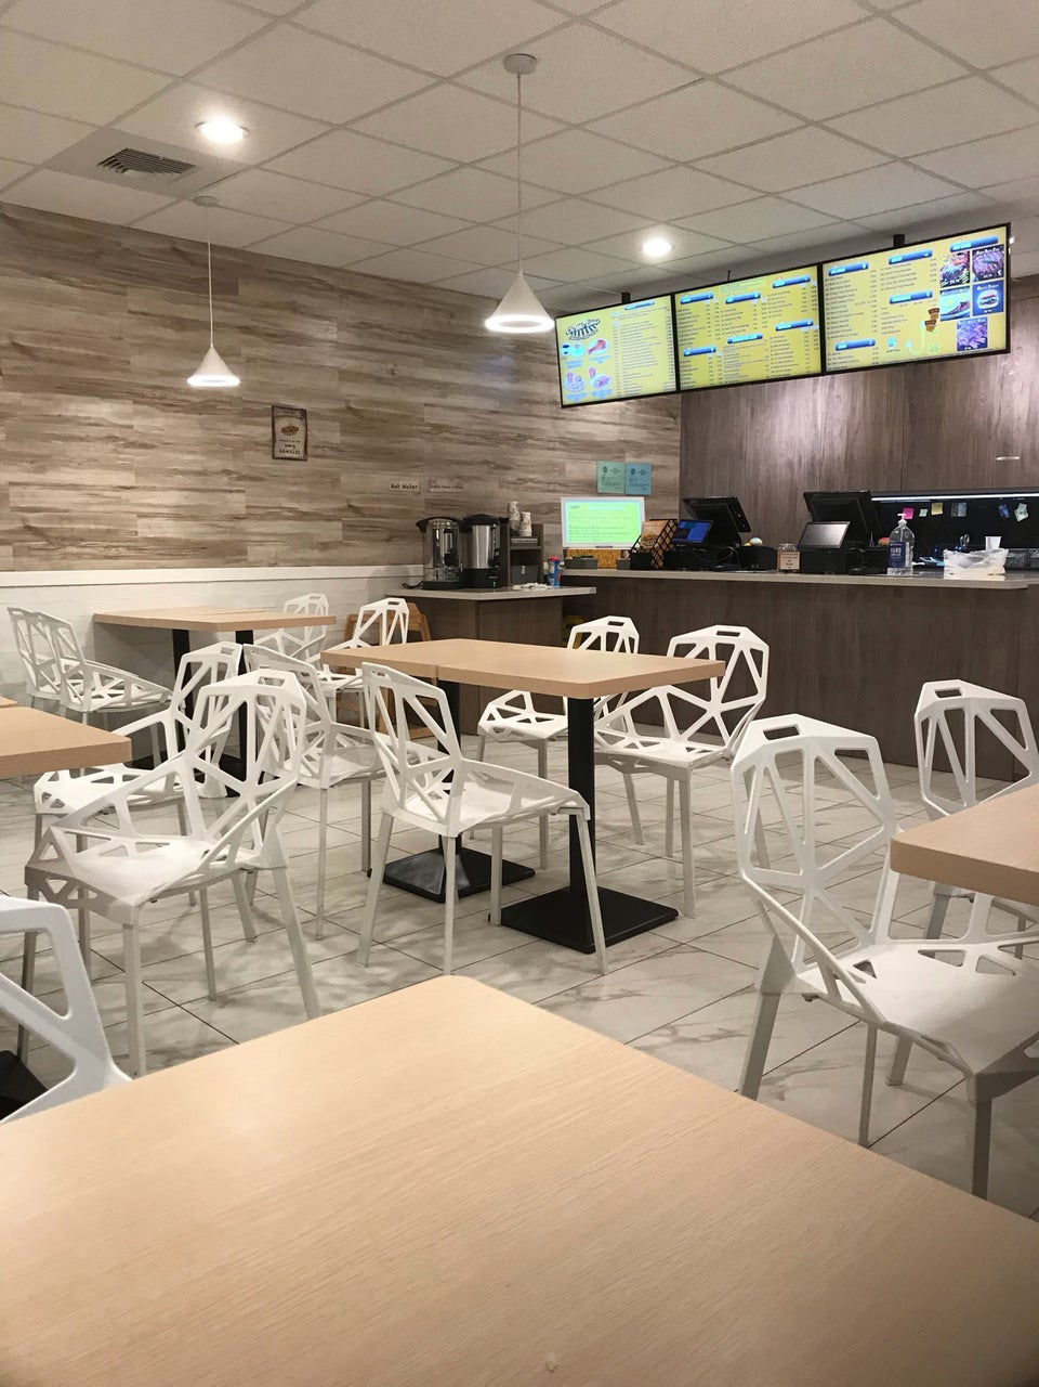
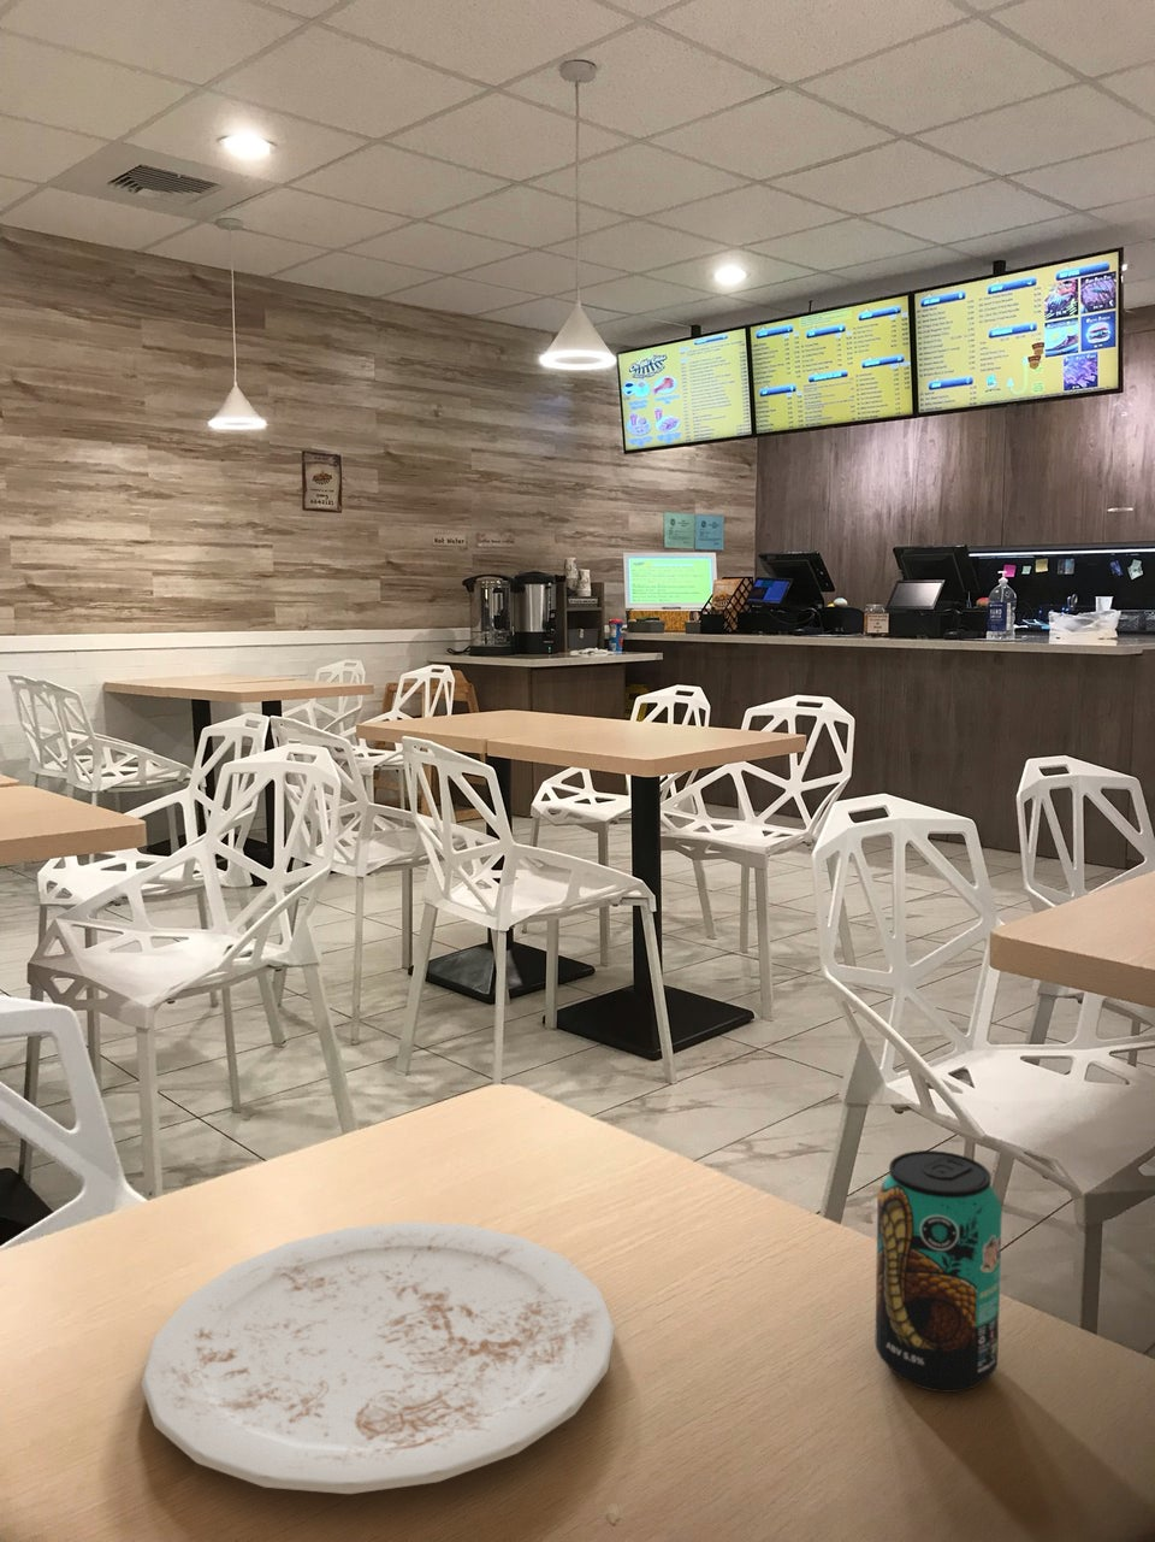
+ plate (385, 1338)
+ beverage can (938, 1266)
